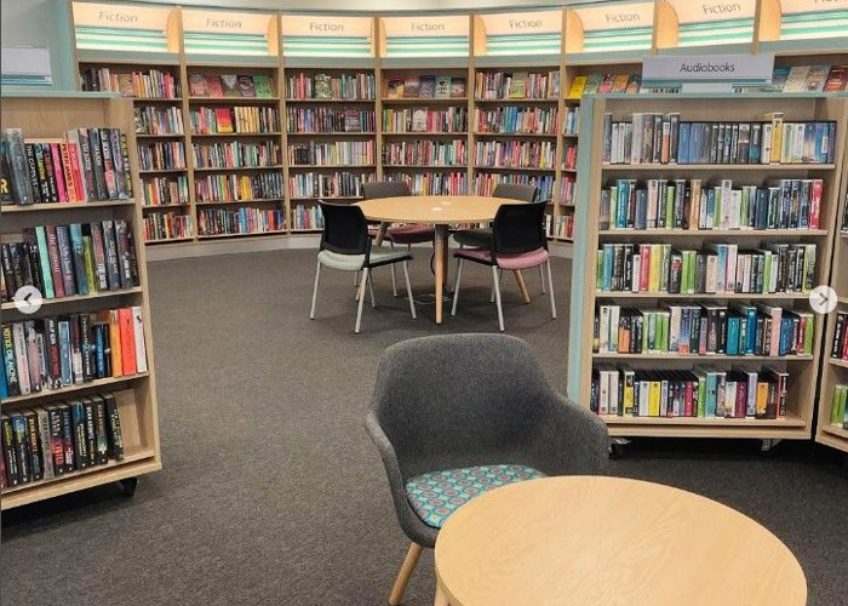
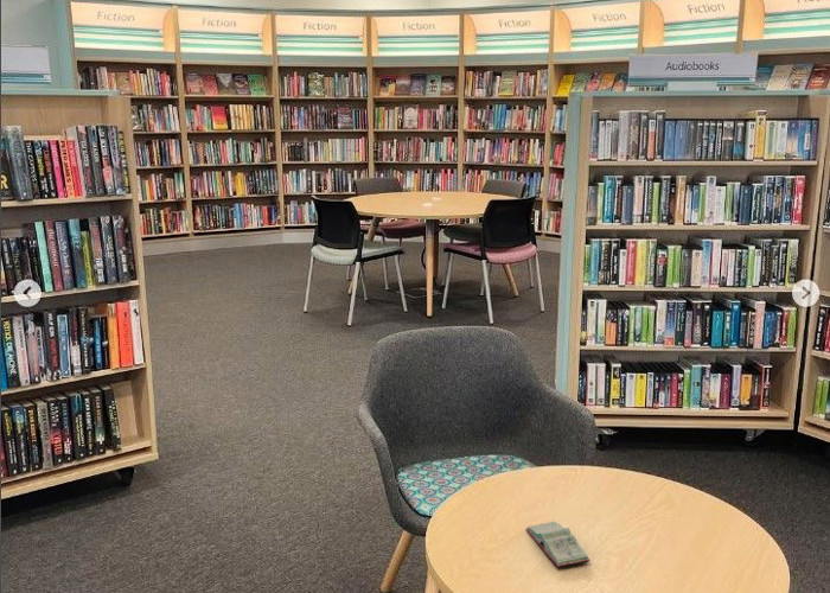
+ book (556, 538)
